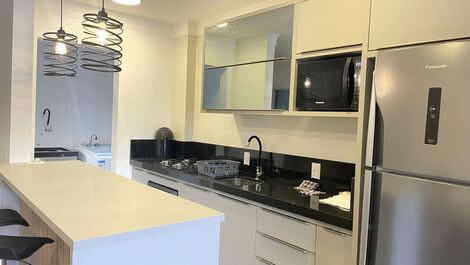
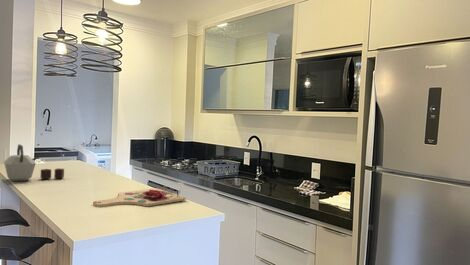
+ kettle (35, 163)
+ cutting board (135, 195)
